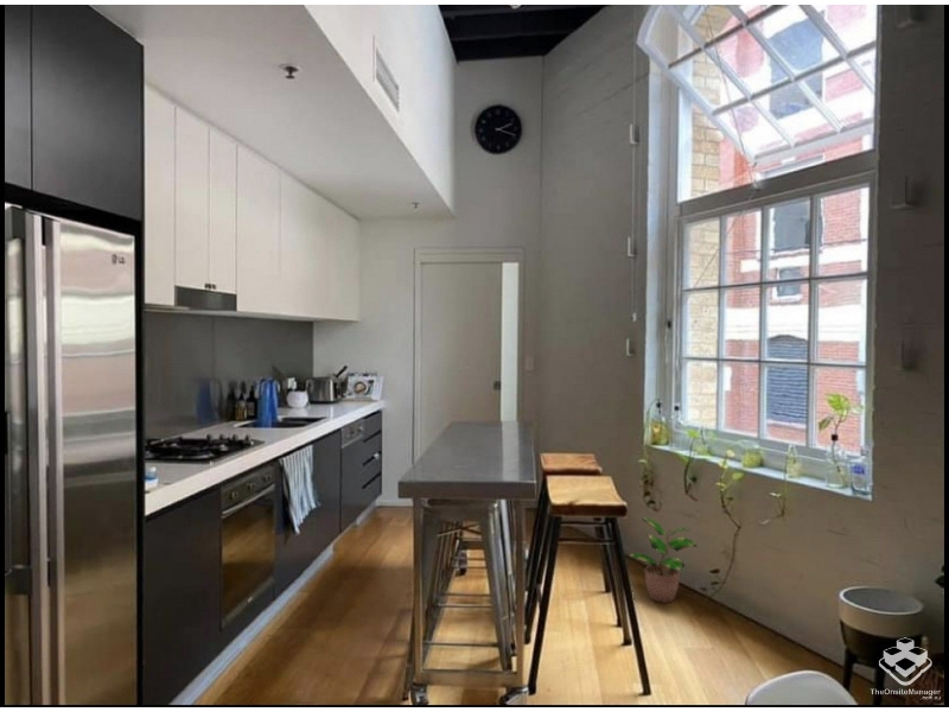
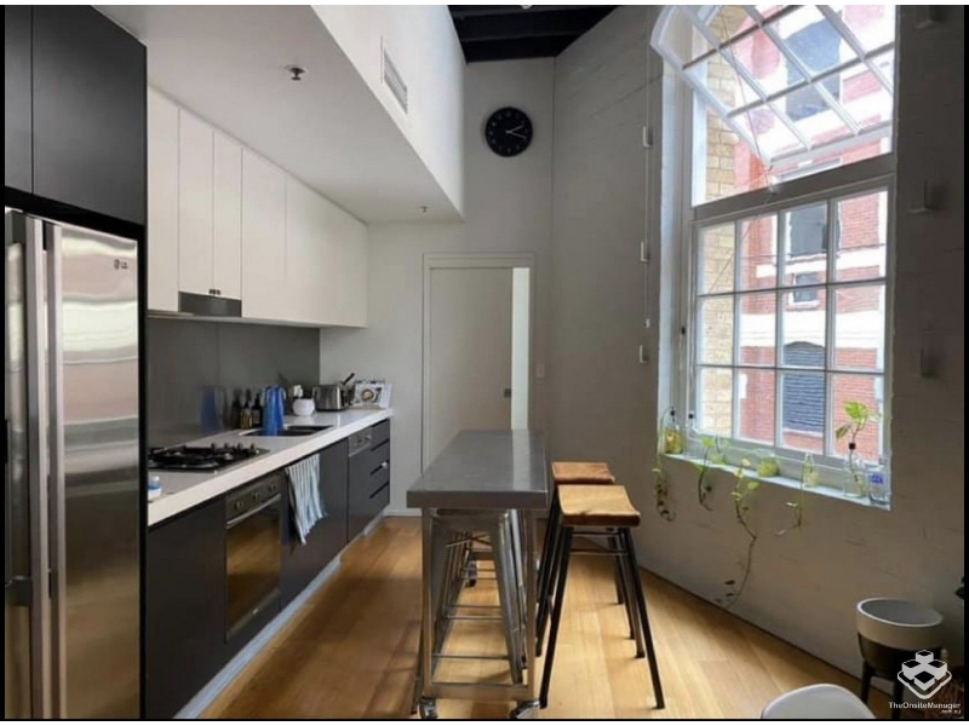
- potted plant (665, 559)
